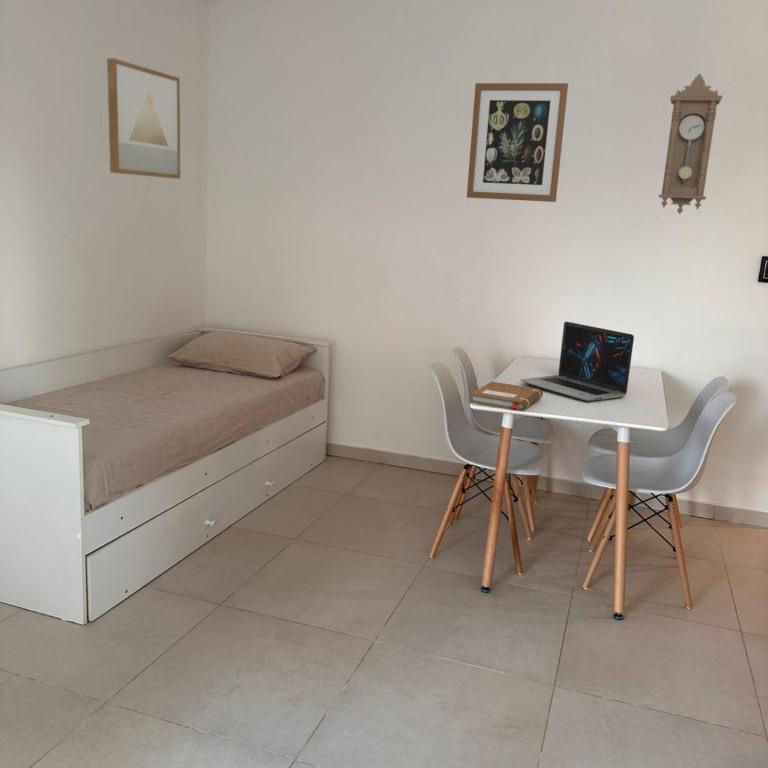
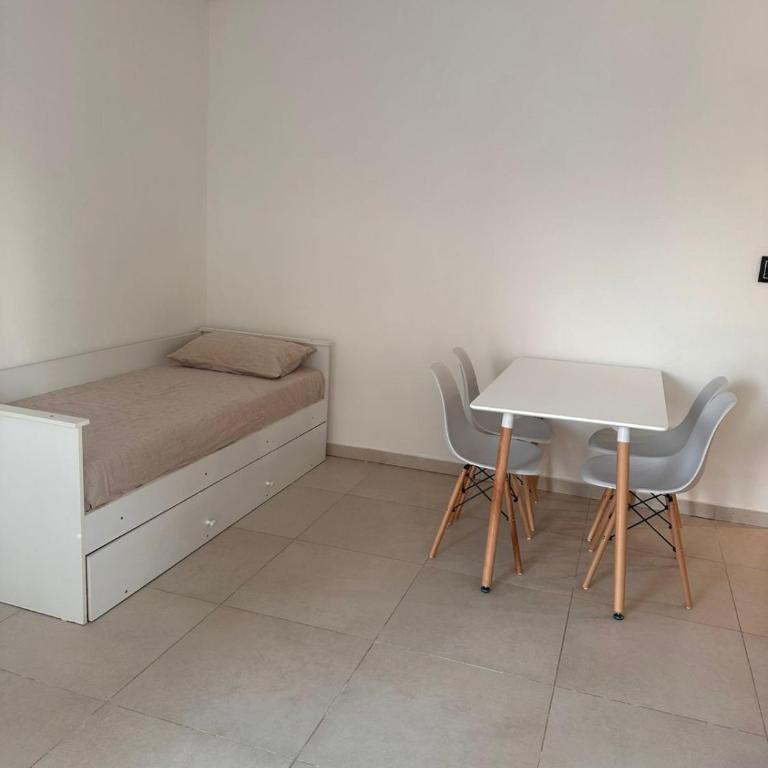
- laptop (575, 360)
- notebook (507, 396)
- wall art (515, 142)
- wall art (146, 123)
- pendulum clock (689, 146)
